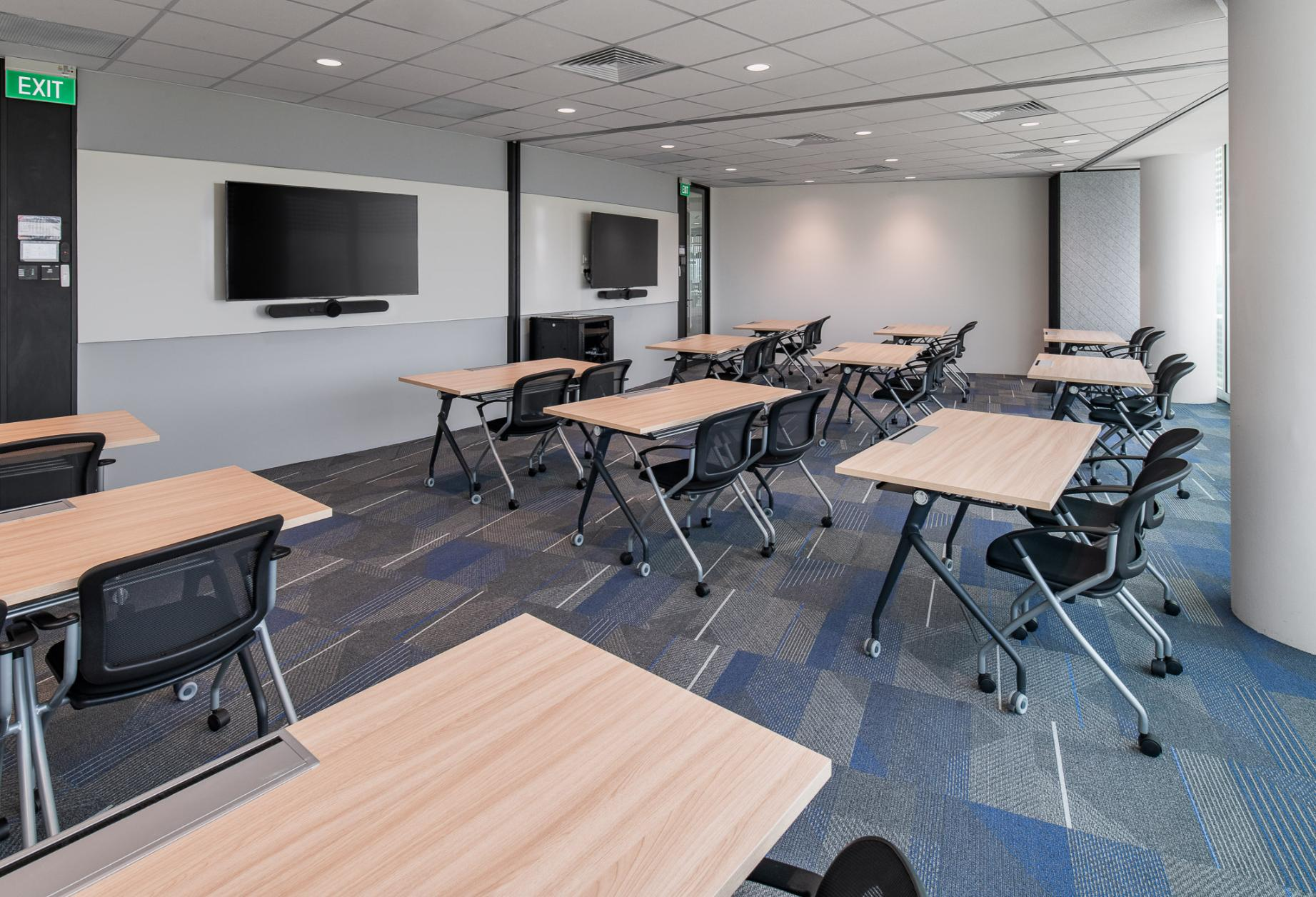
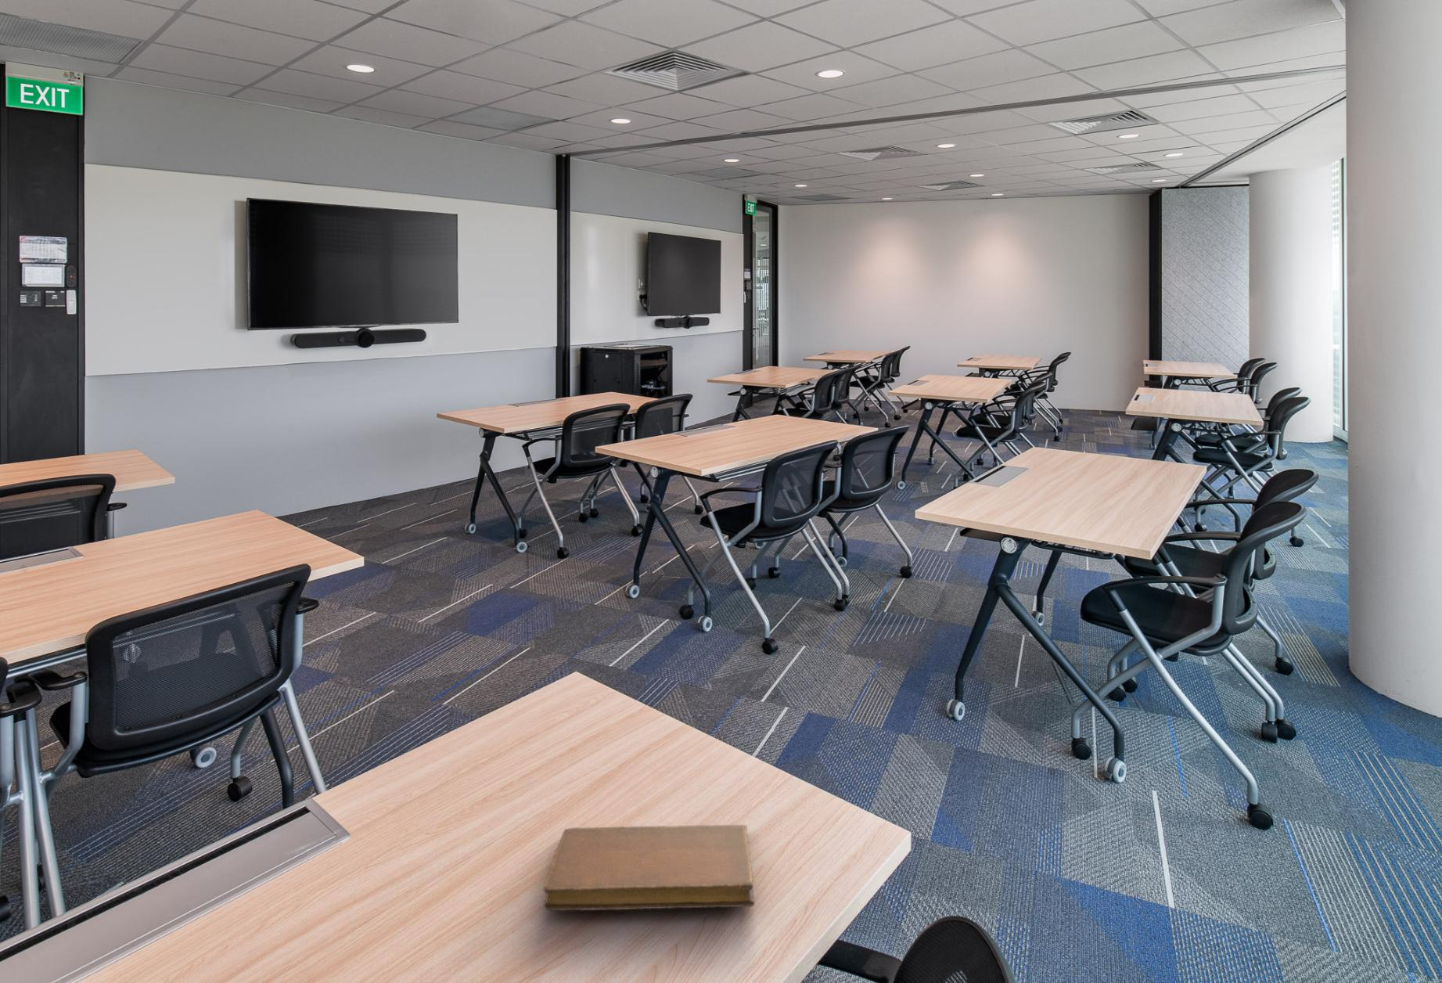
+ notebook (653, 862)
